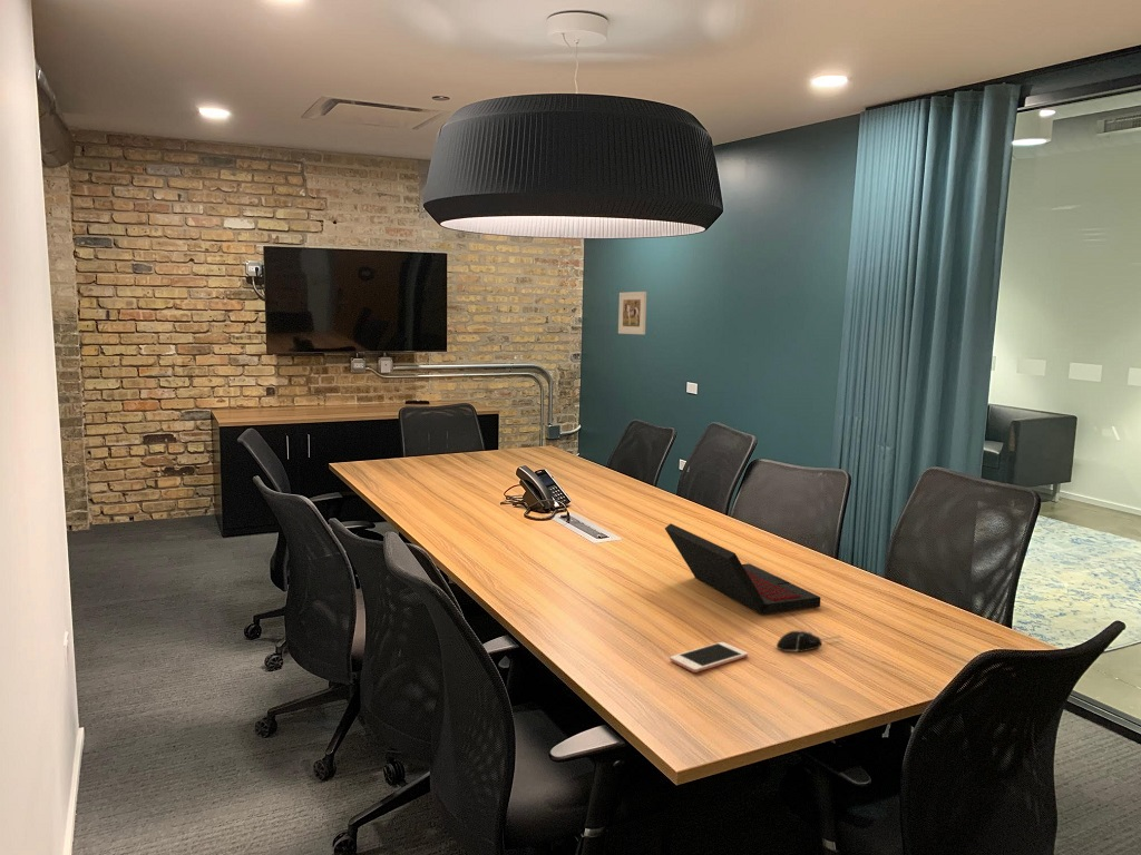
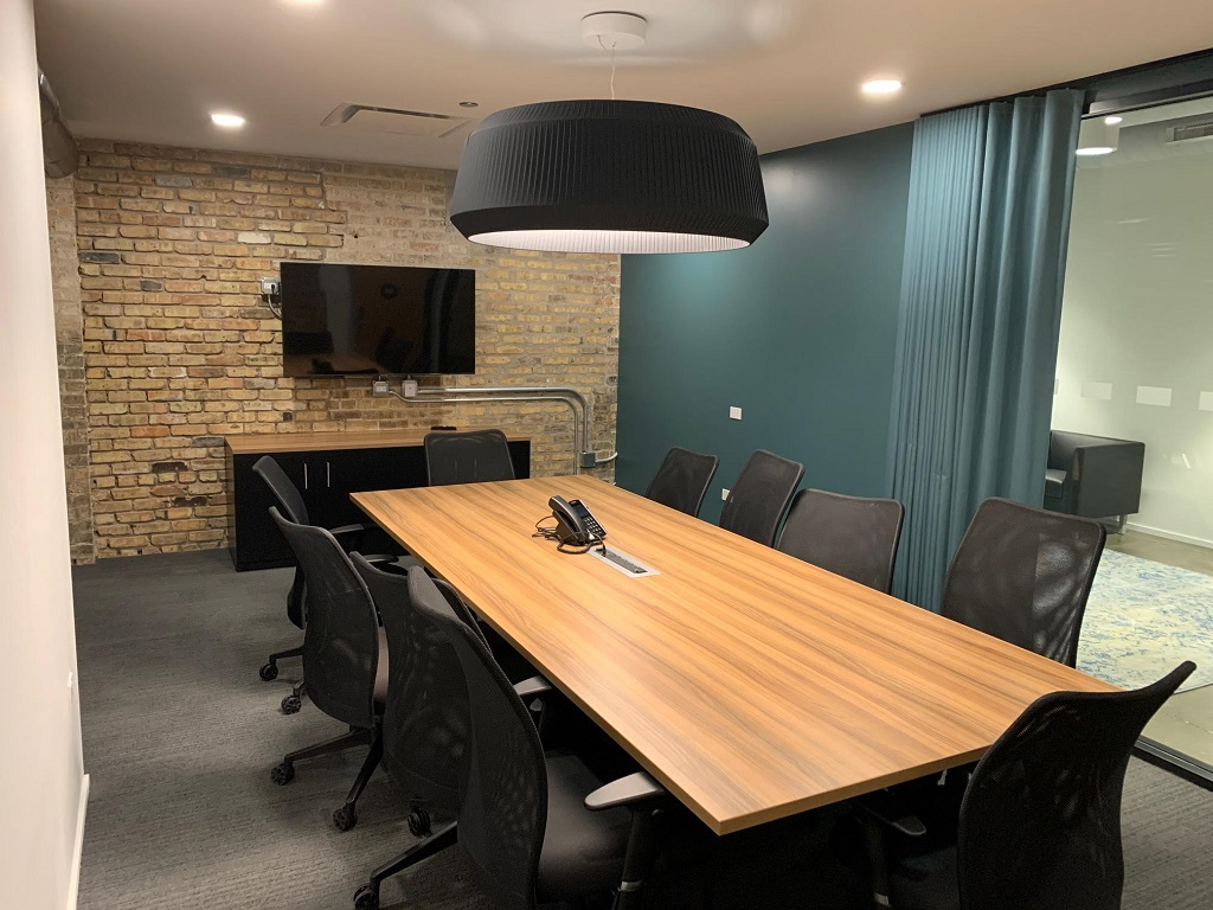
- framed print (632, 313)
- laptop (739, 563)
- cell phone (709, 656)
- computer mouse (810, 637)
